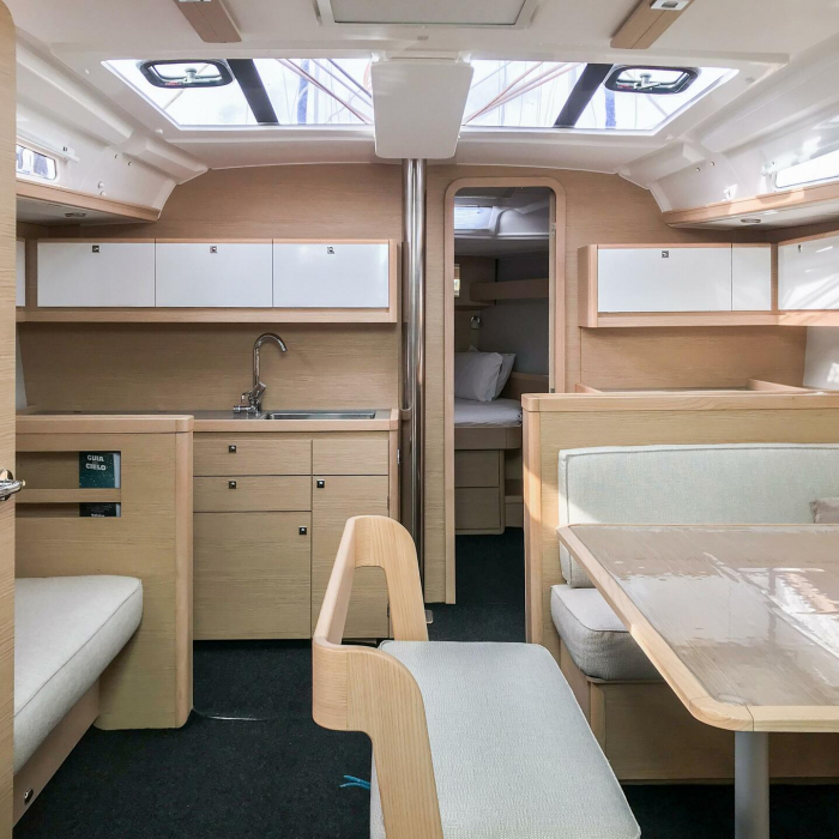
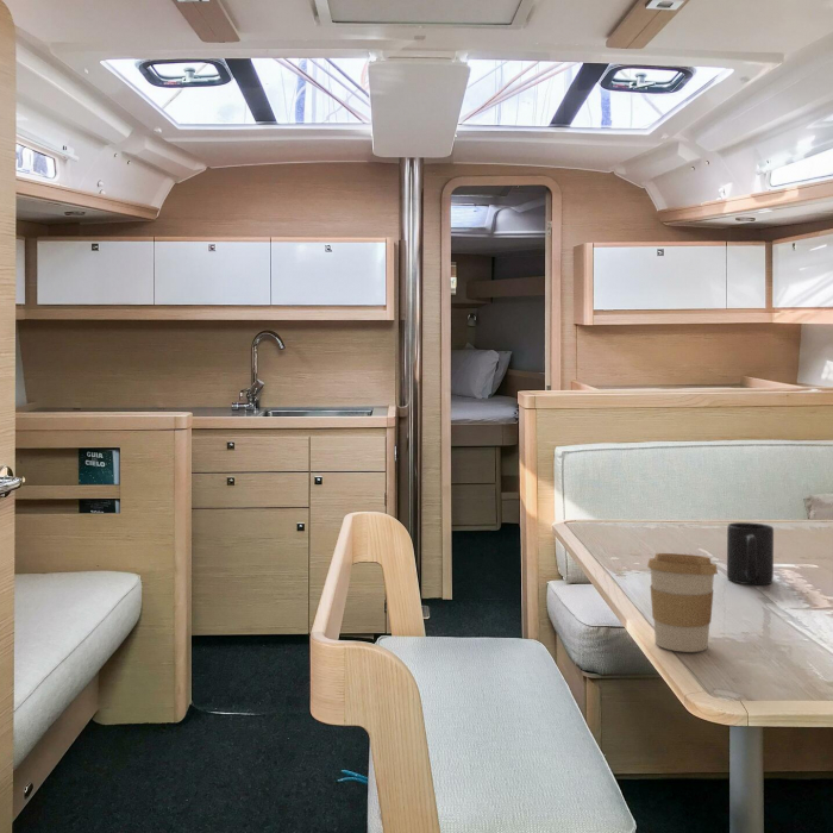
+ mug (750, 555)
+ coffee cup (681, 597)
